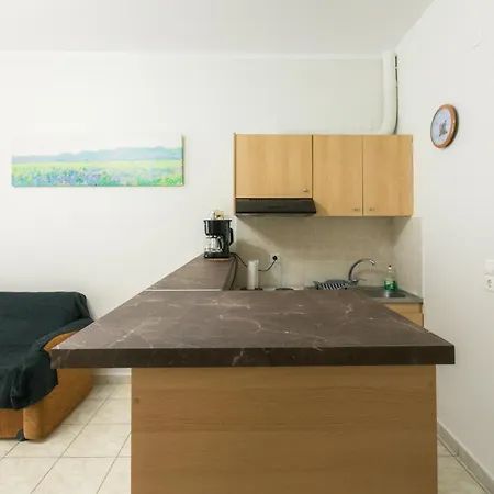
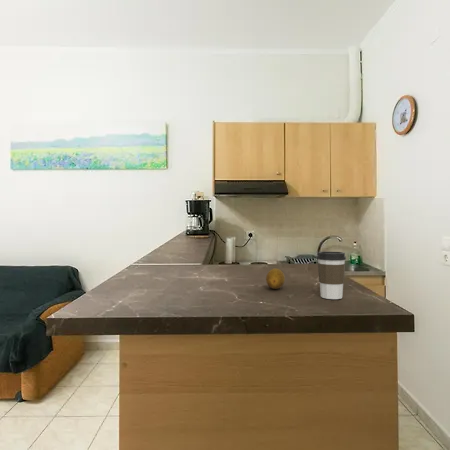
+ coffee cup (331, 274)
+ fruit (275, 278)
